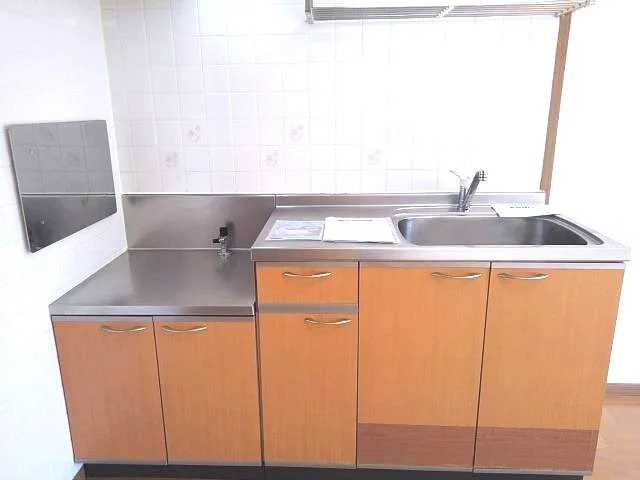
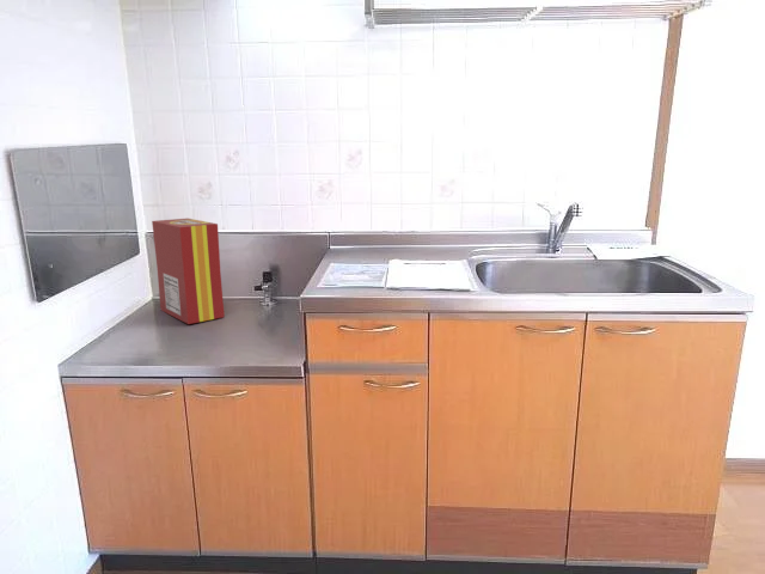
+ cereal box (188, 268)
